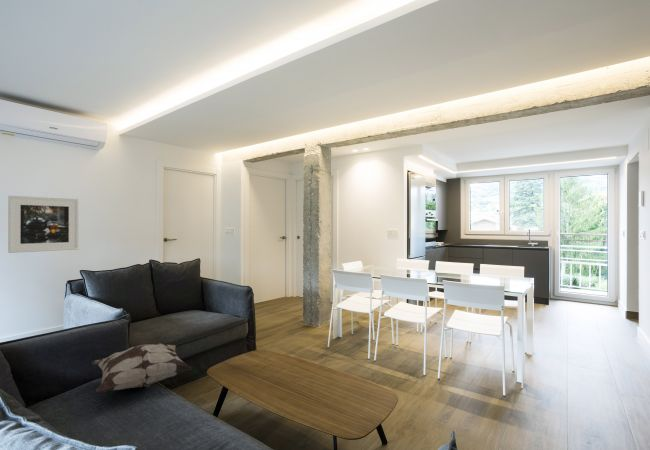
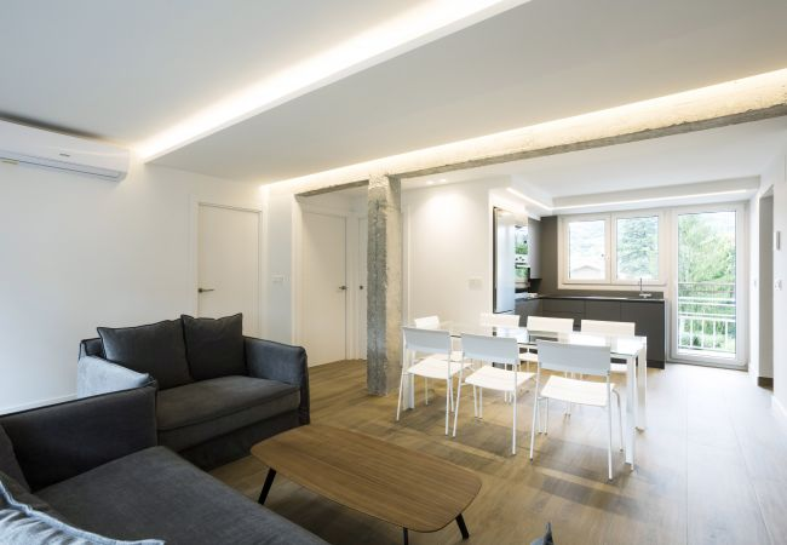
- decorative pillow (140, 364)
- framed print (45, 224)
